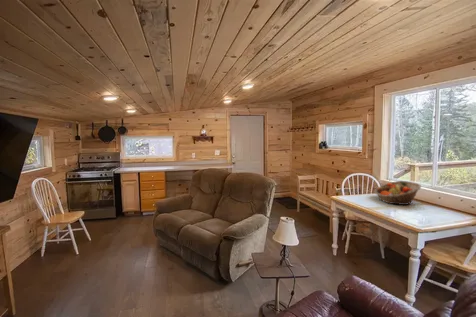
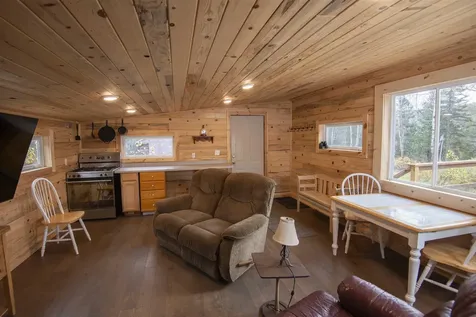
- fruit basket (396, 191)
